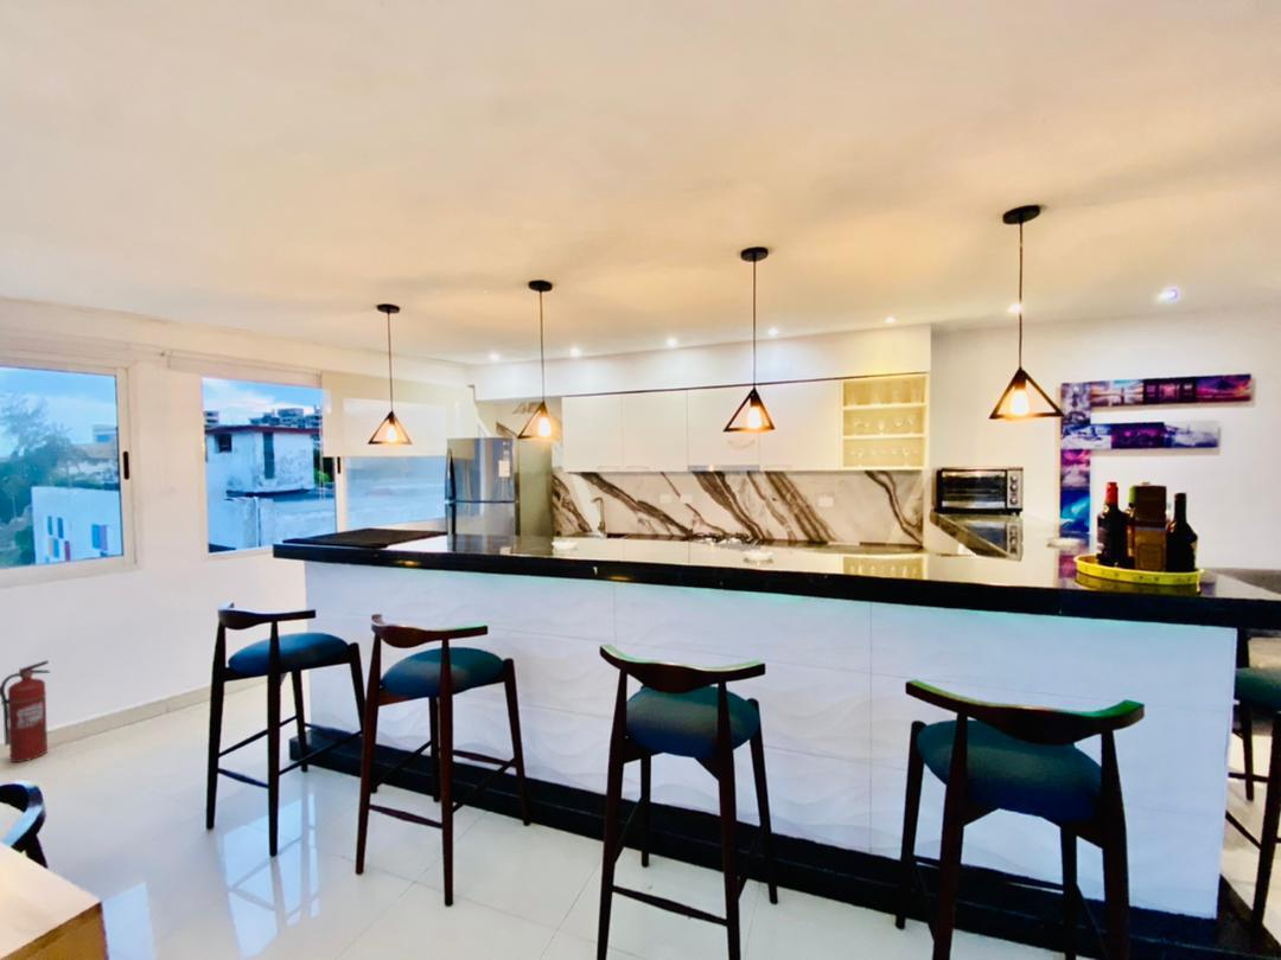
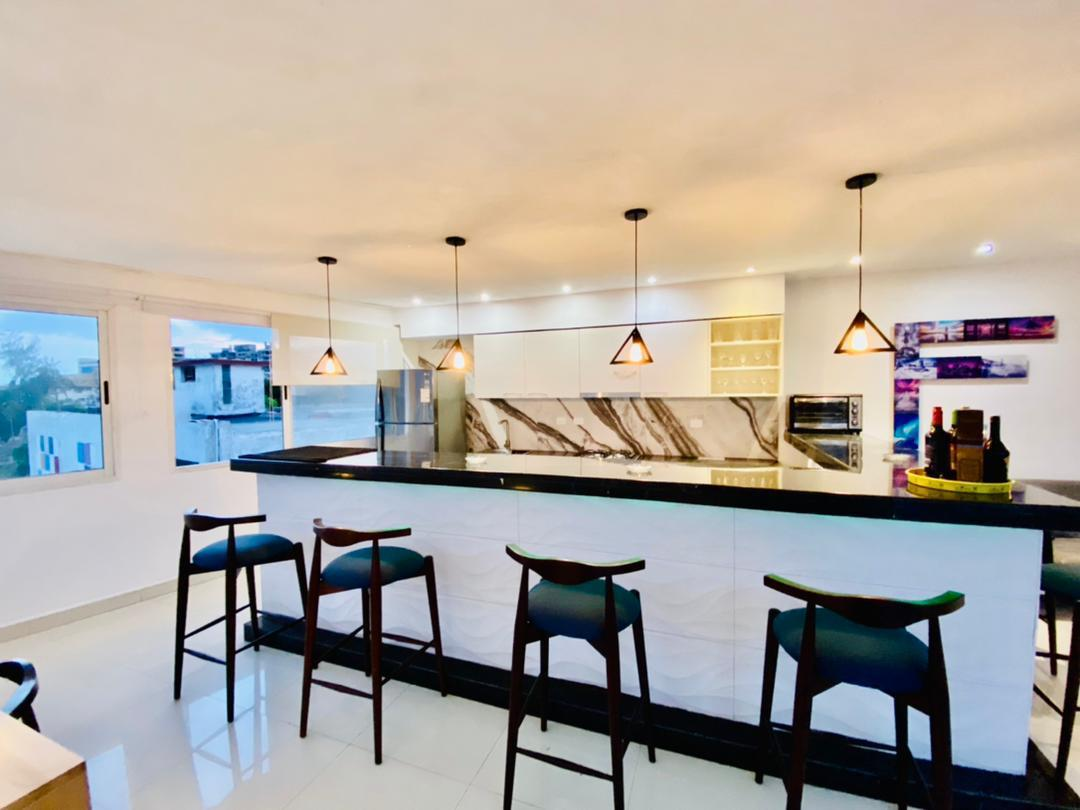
- fire extinguisher (26, 710)
